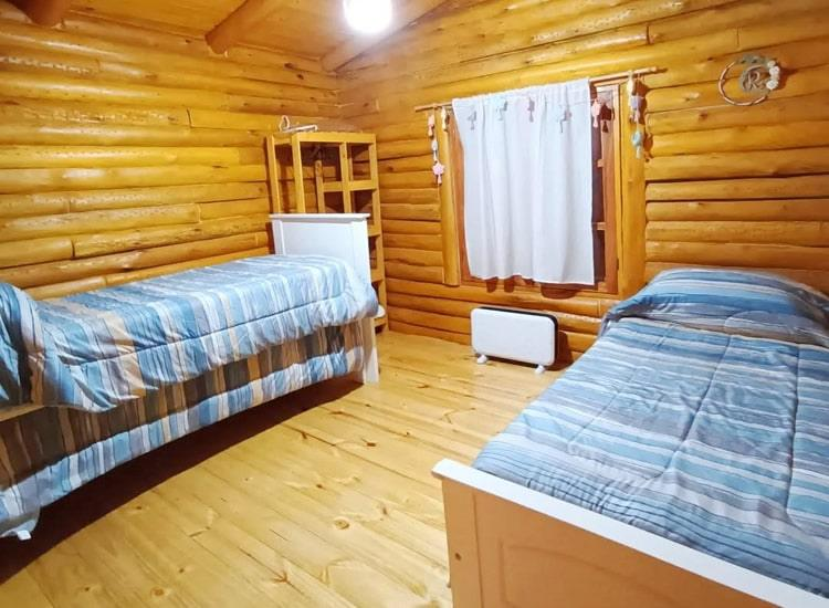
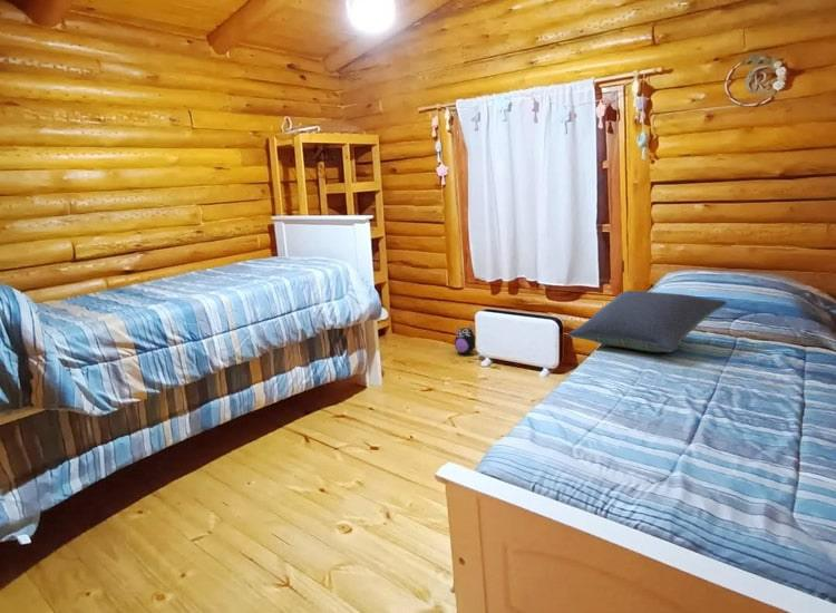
+ pillow (644, 319)
+ plush toy (466, 339)
